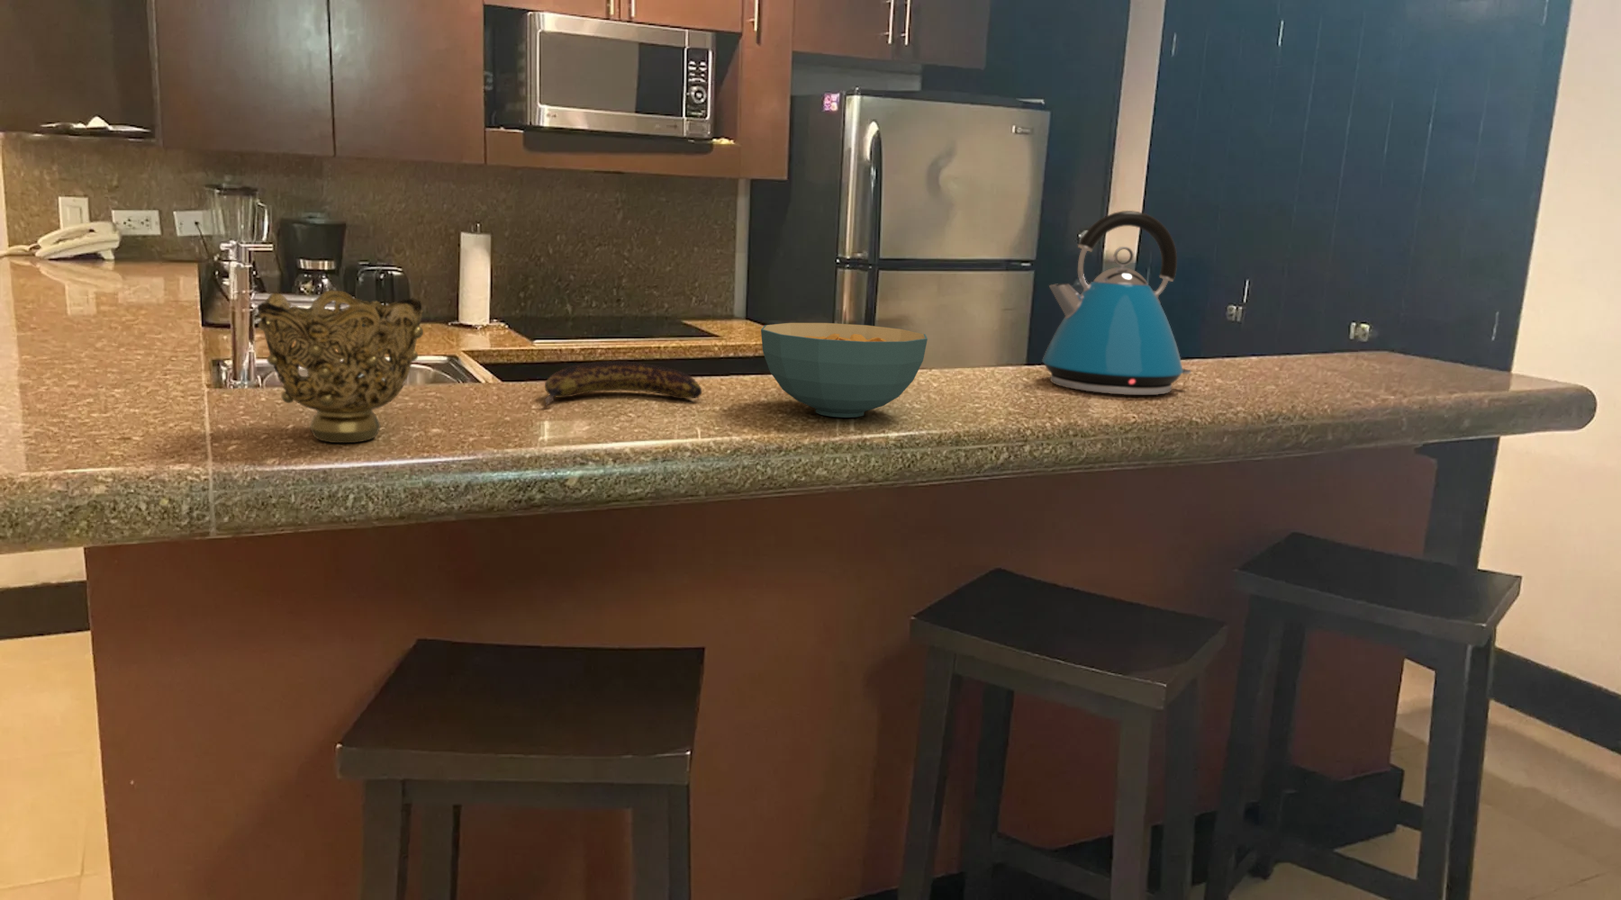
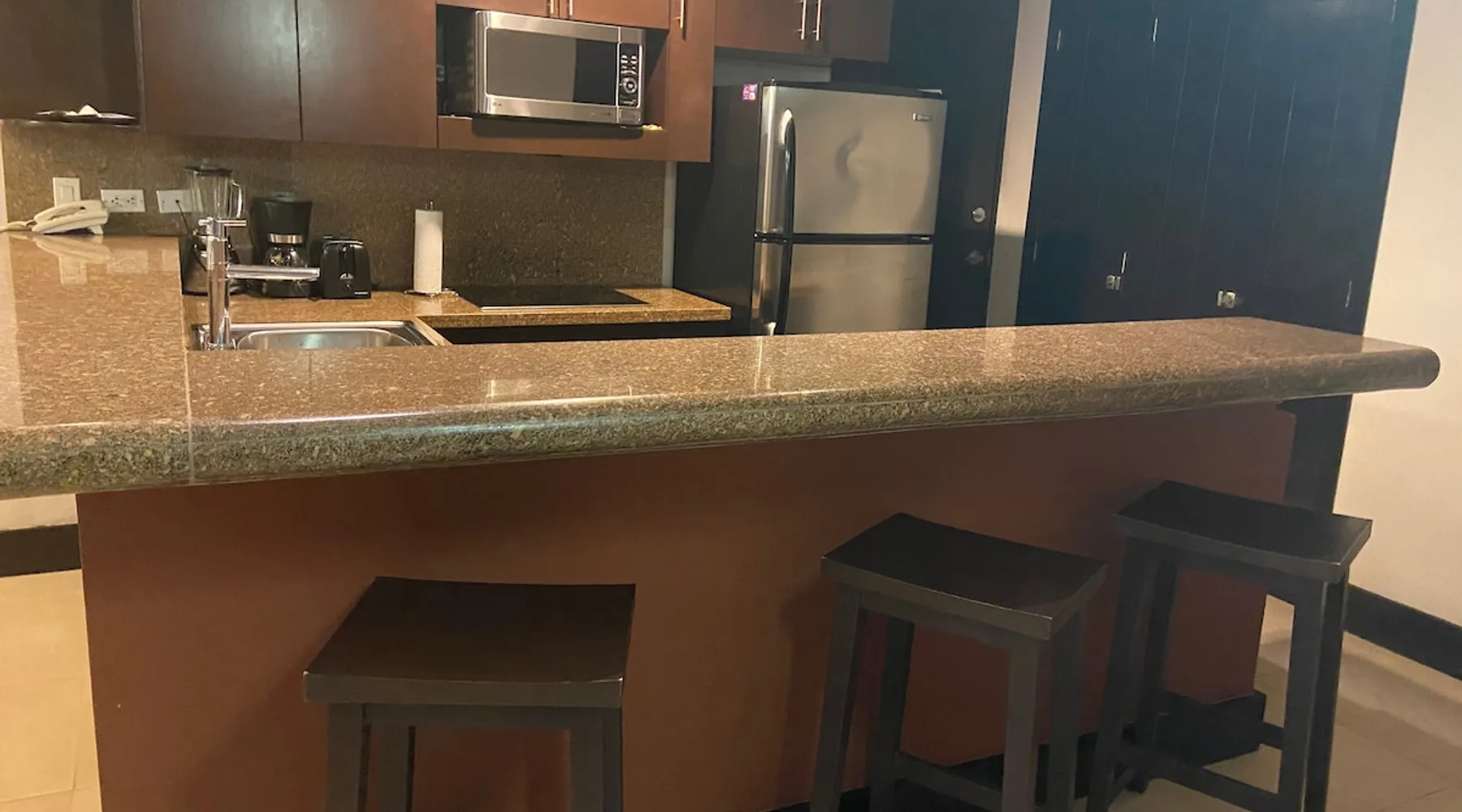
- decorative bowl (343, 368)
- cereal bowl (842, 371)
- banana (616, 380)
- kettle (1123, 299)
